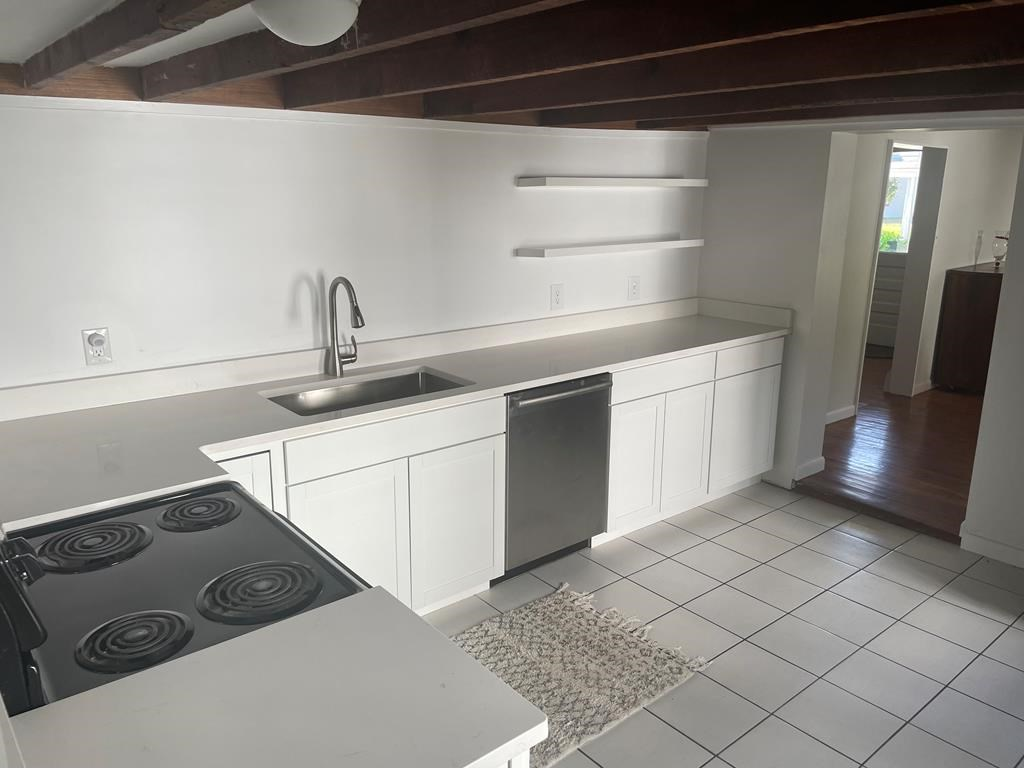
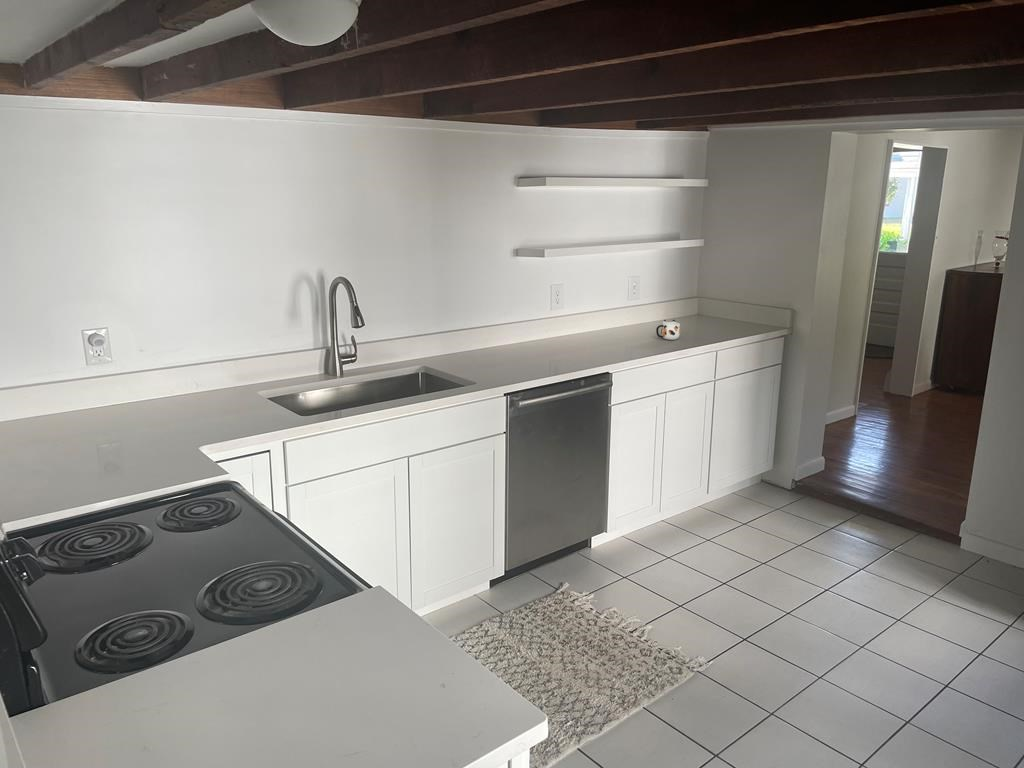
+ mug (668, 329)
